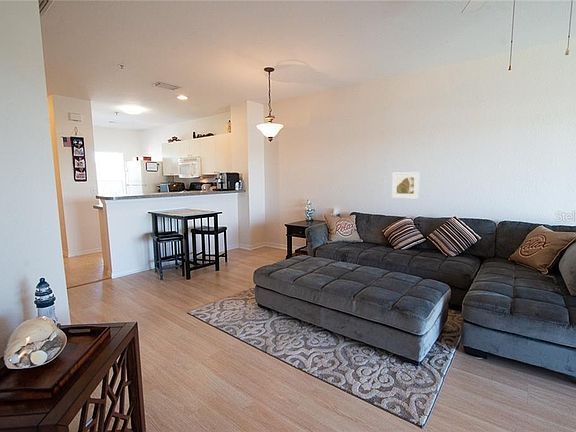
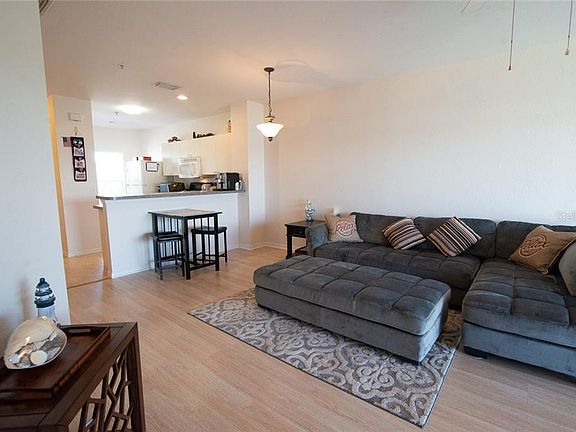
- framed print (405, 185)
